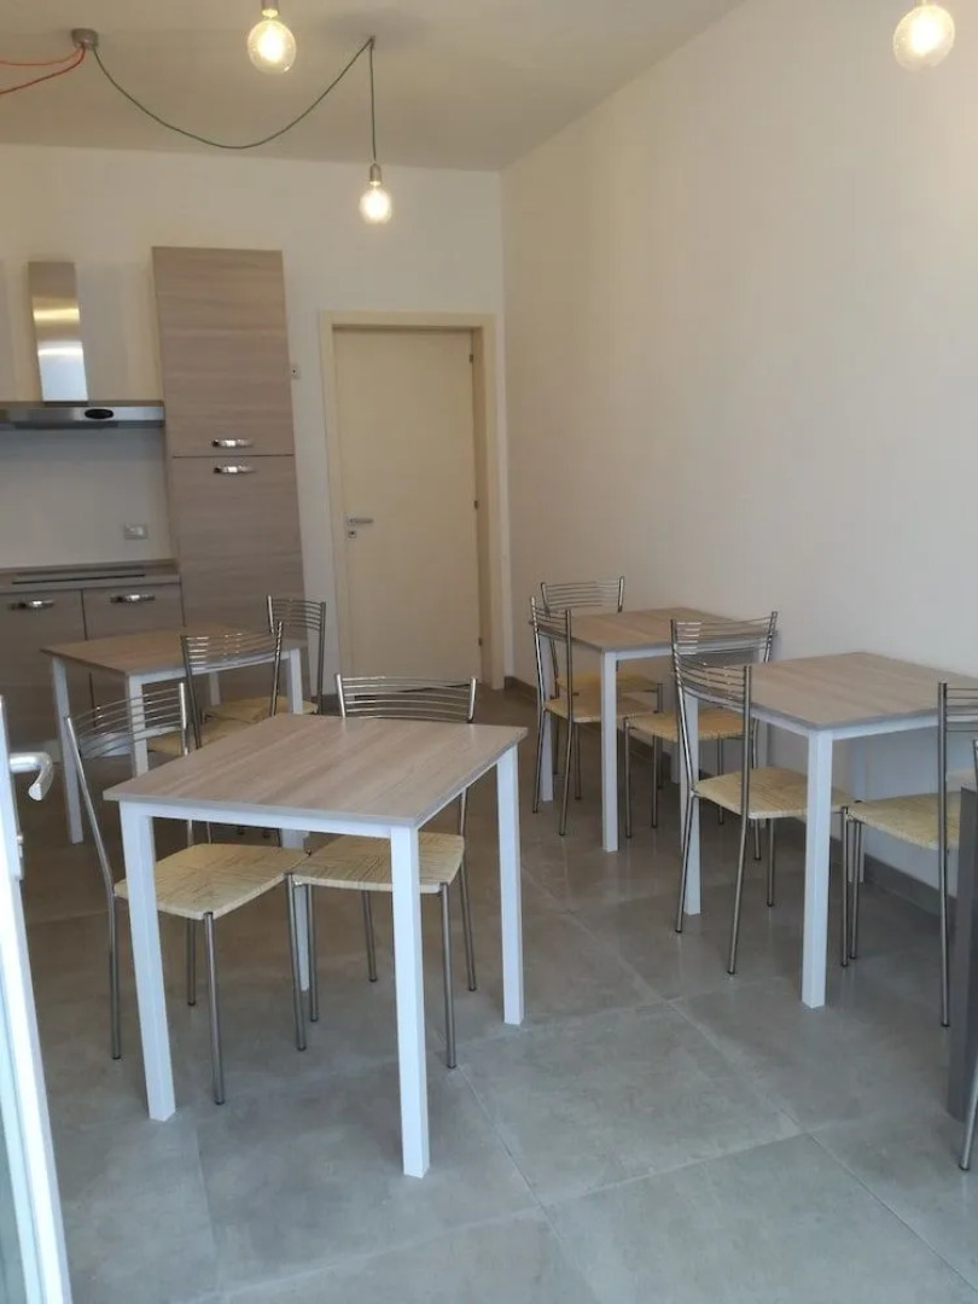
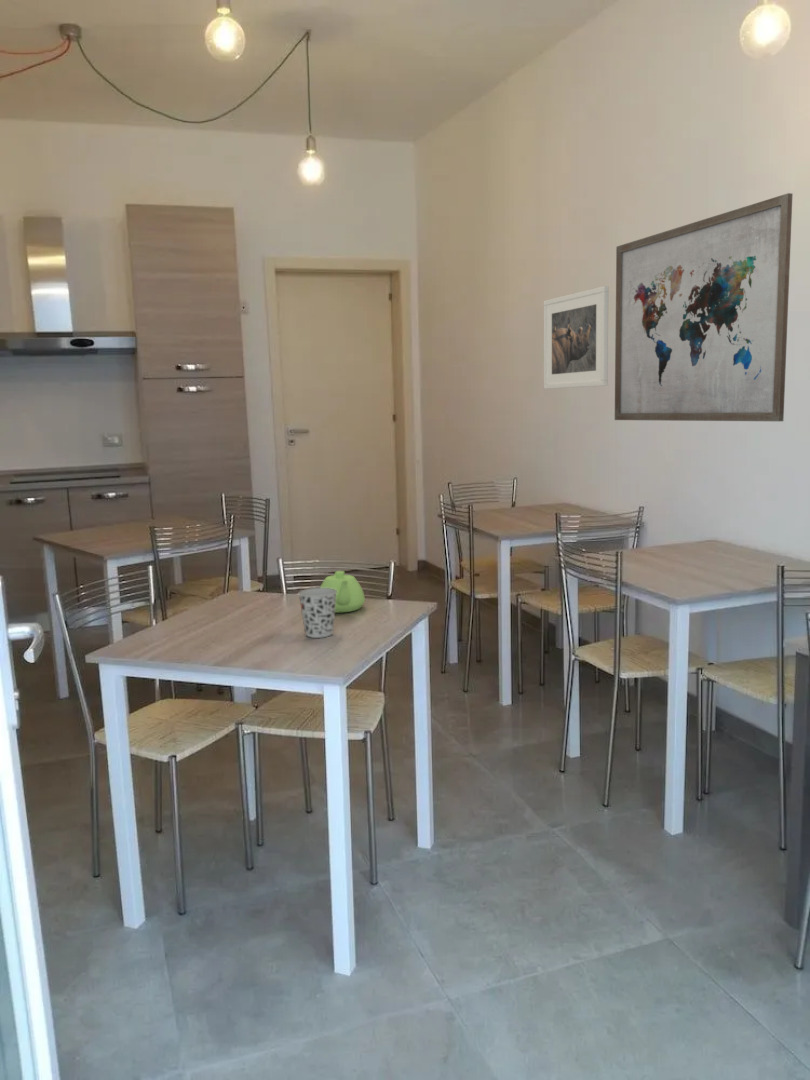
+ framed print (573, 341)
+ wall art (690, 323)
+ teapot (340, 590)
+ cup (318, 613)
